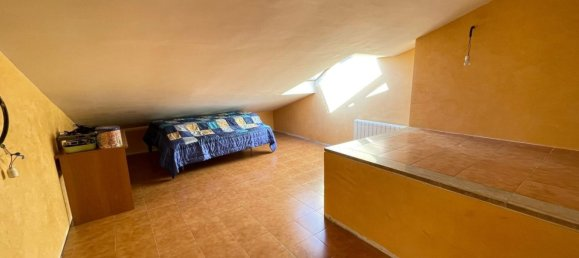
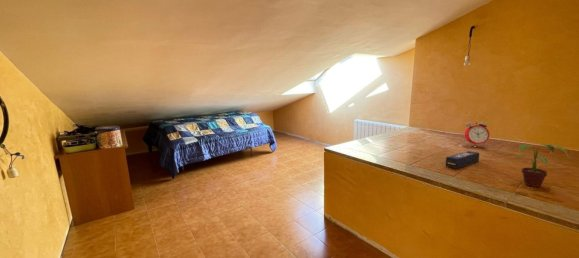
+ potted plant (534, 164)
+ tissue box (462, 159)
+ alarm clock (476, 134)
